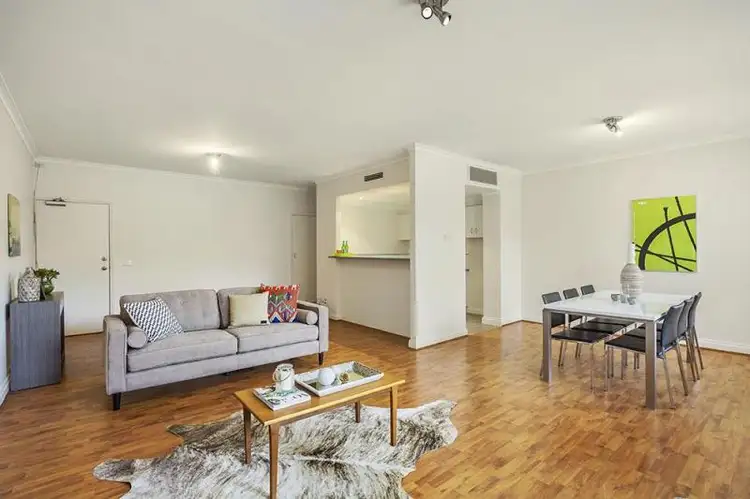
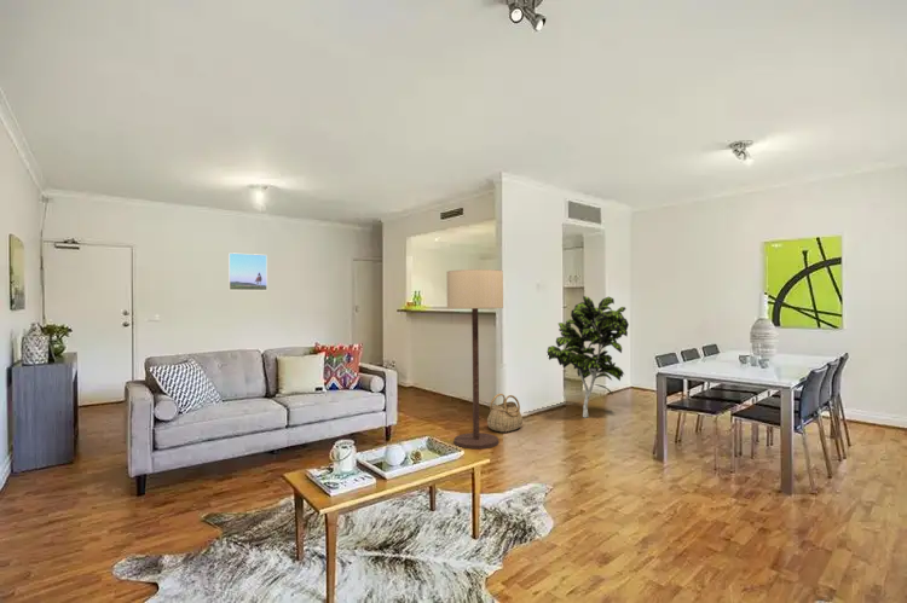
+ floor lamp (475, 356)
+ basket (504, 411)
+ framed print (248, 272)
+ indoor plant (585, 355)
